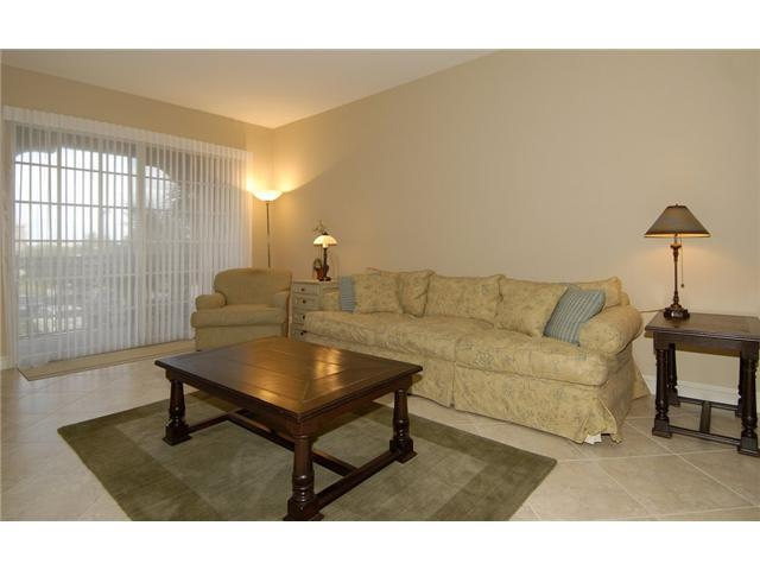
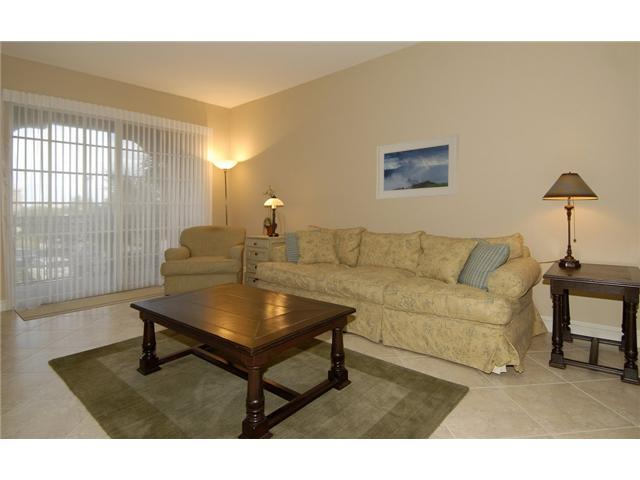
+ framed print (414, 169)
